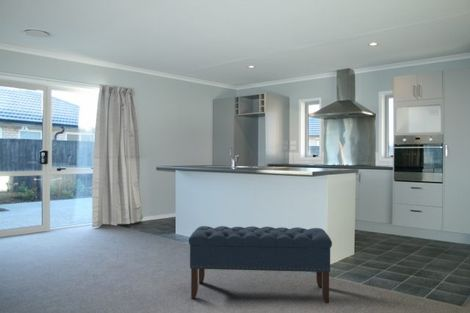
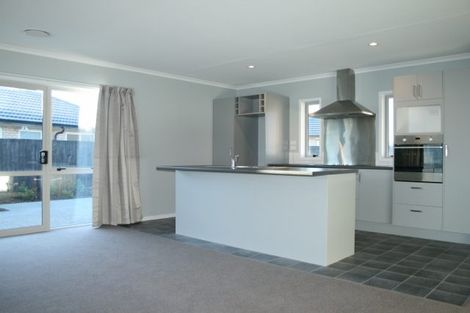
- bench (259, 260)
